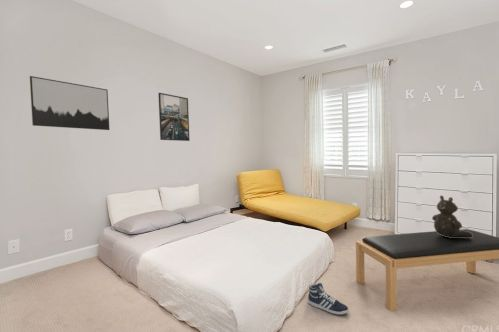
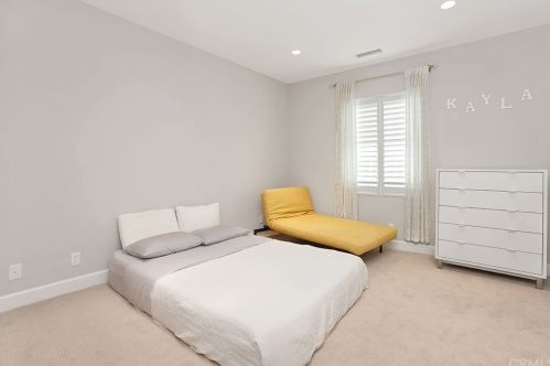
- bench (436, 263)
- teddy bear (452, 216)
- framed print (174, 118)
- sneaker (327, 297)
- wall art (73, 105)
